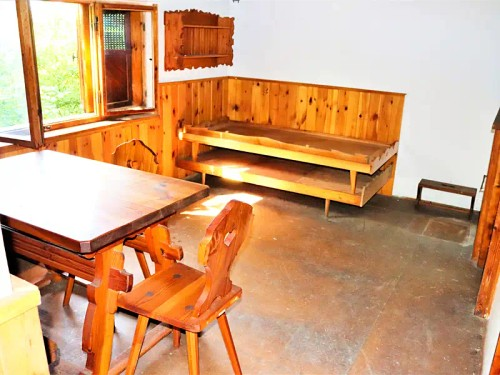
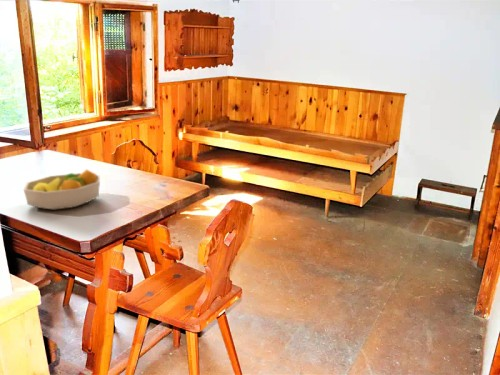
+ fruit bowl (64, 187)
